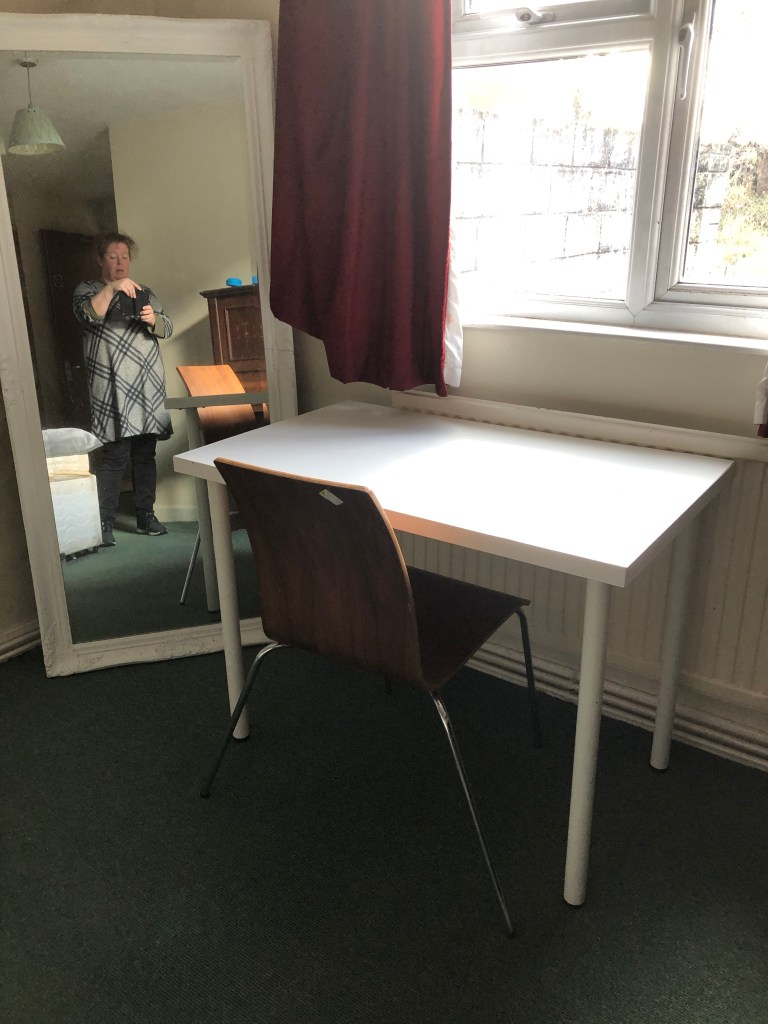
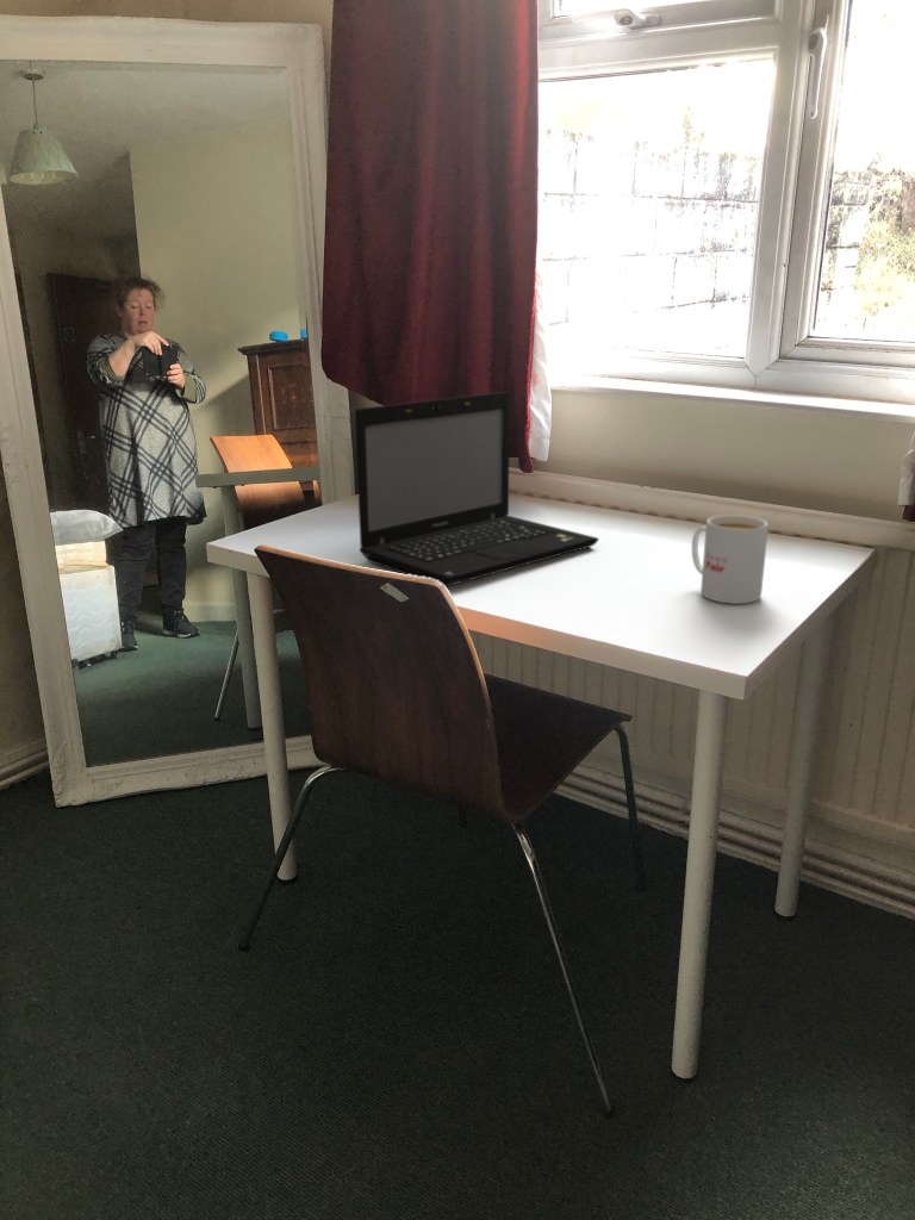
+ laptop (480, 481)
+ mug (724, 555)
